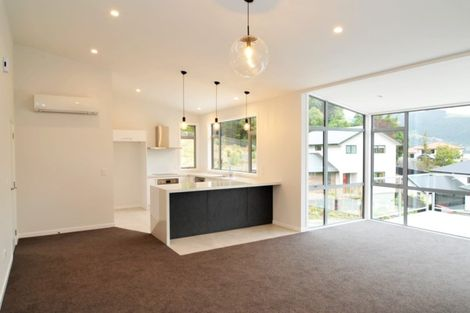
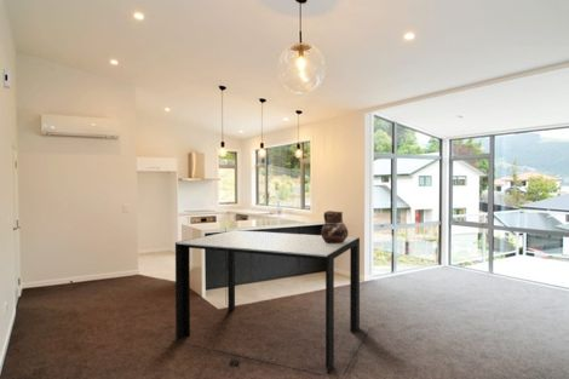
+ dining table (234, 289)
+ ceramic pot (334, 226)
